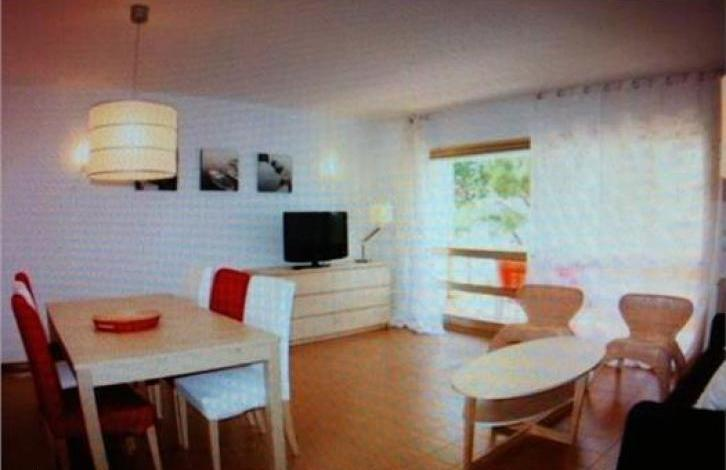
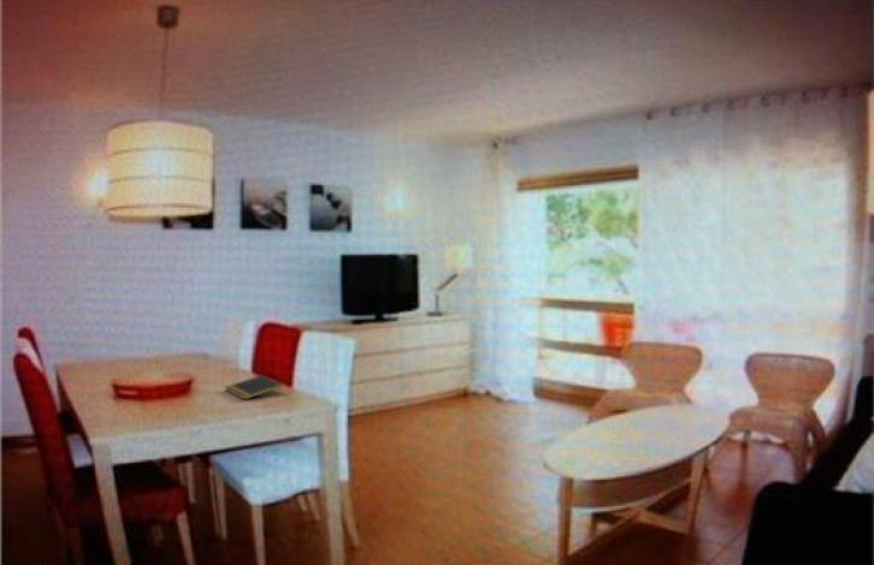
+ notepad (253, 386)
